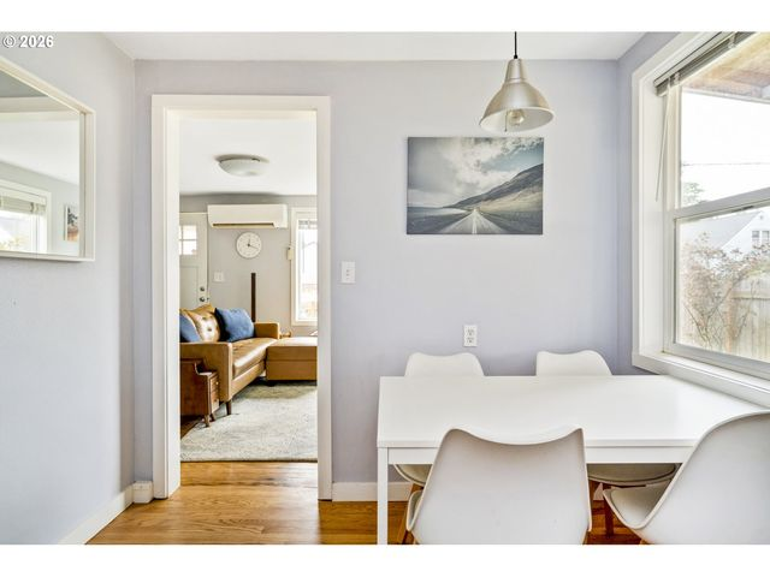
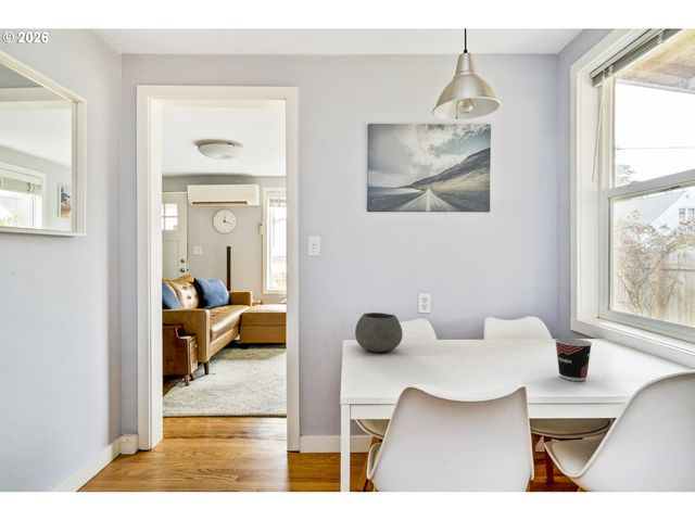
+ cup (572, 359)
+ bowl (378, 332)
